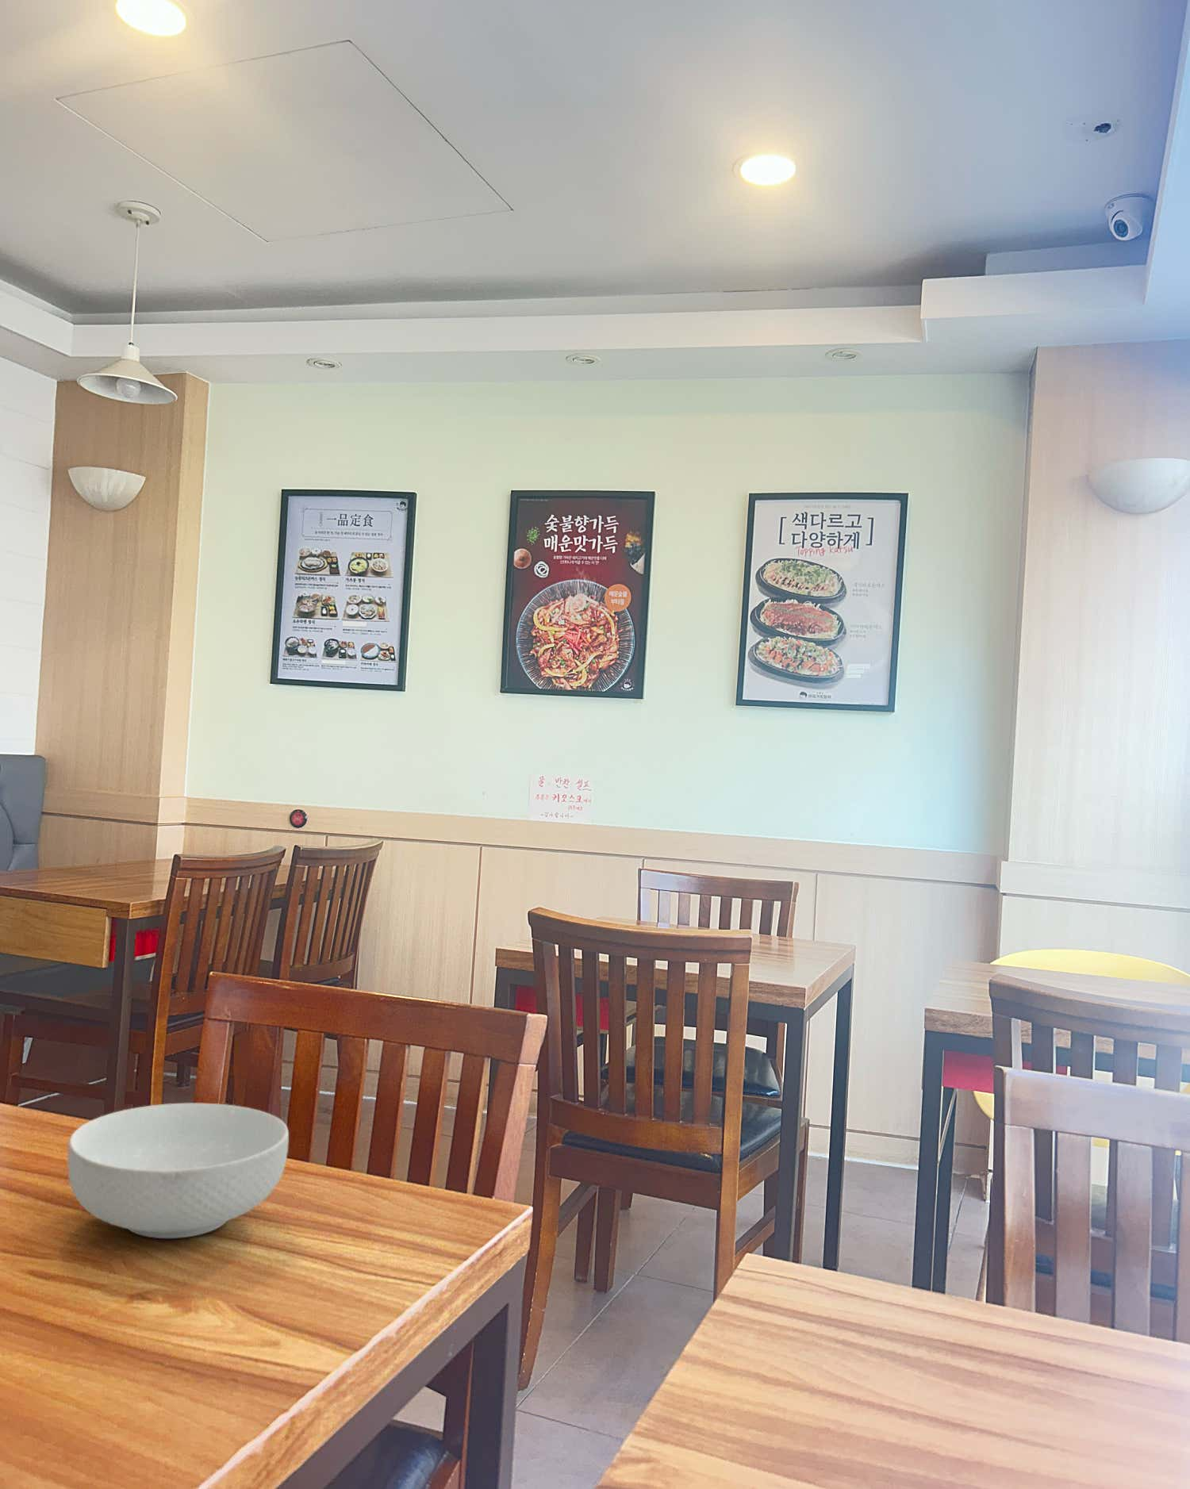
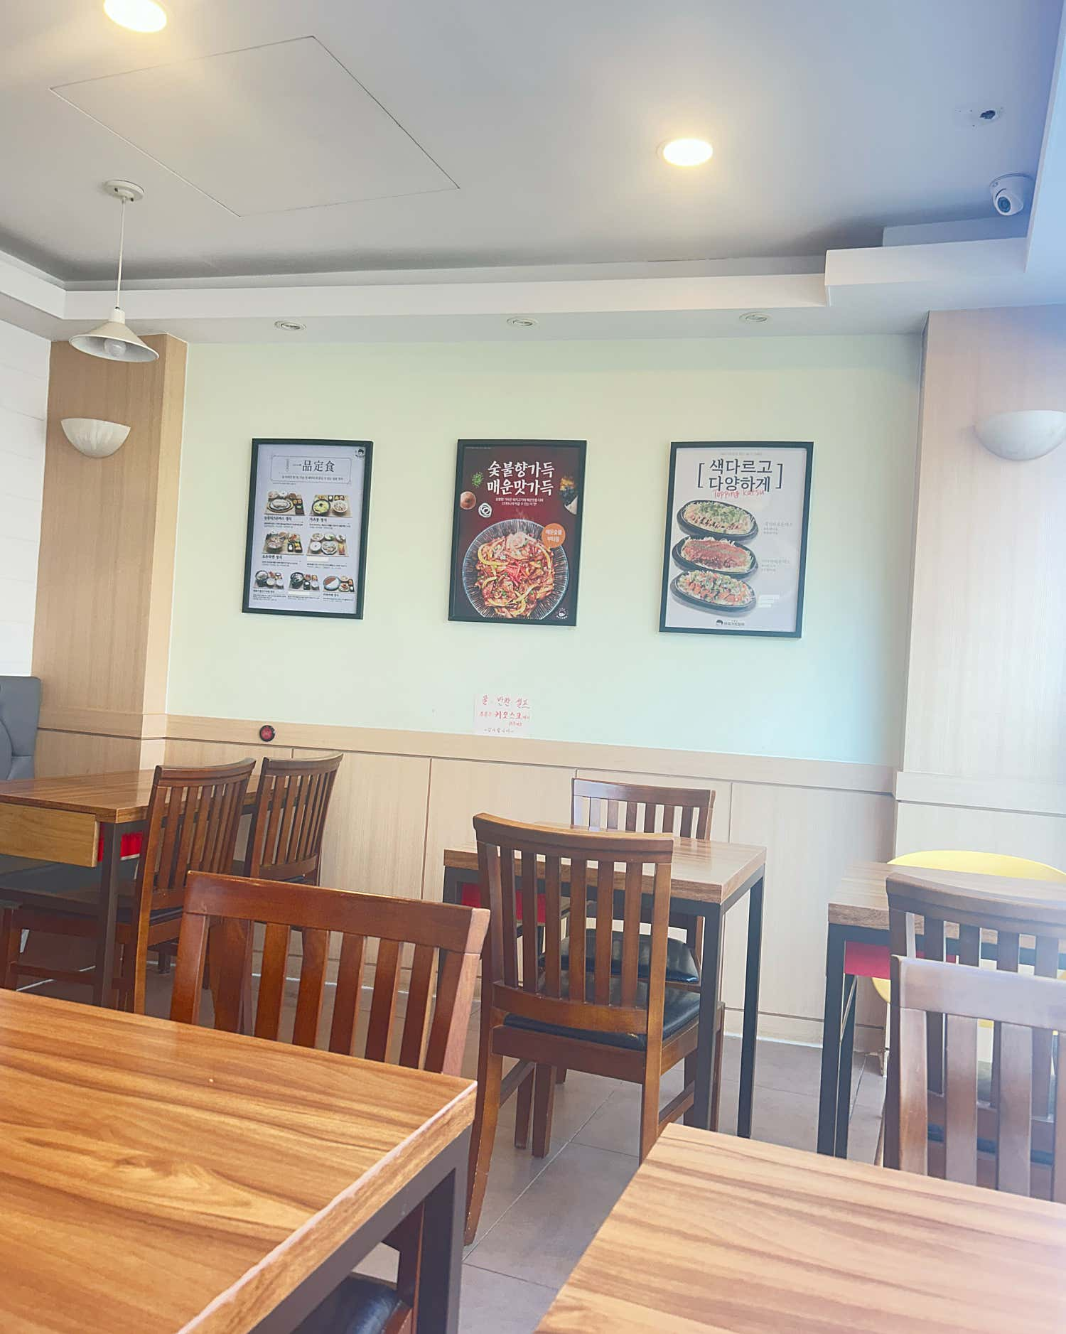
- cereal bowl (178, 1174)
